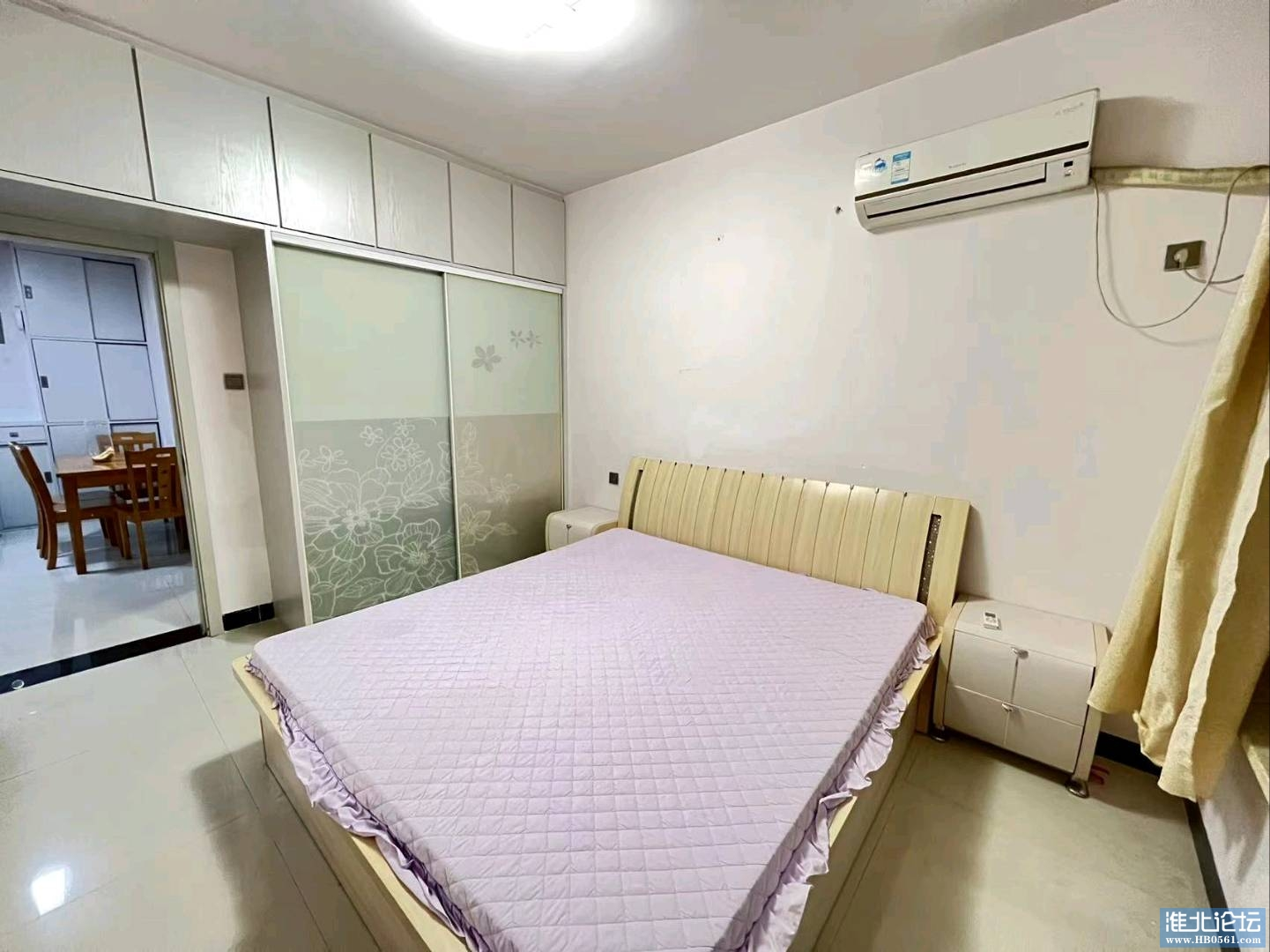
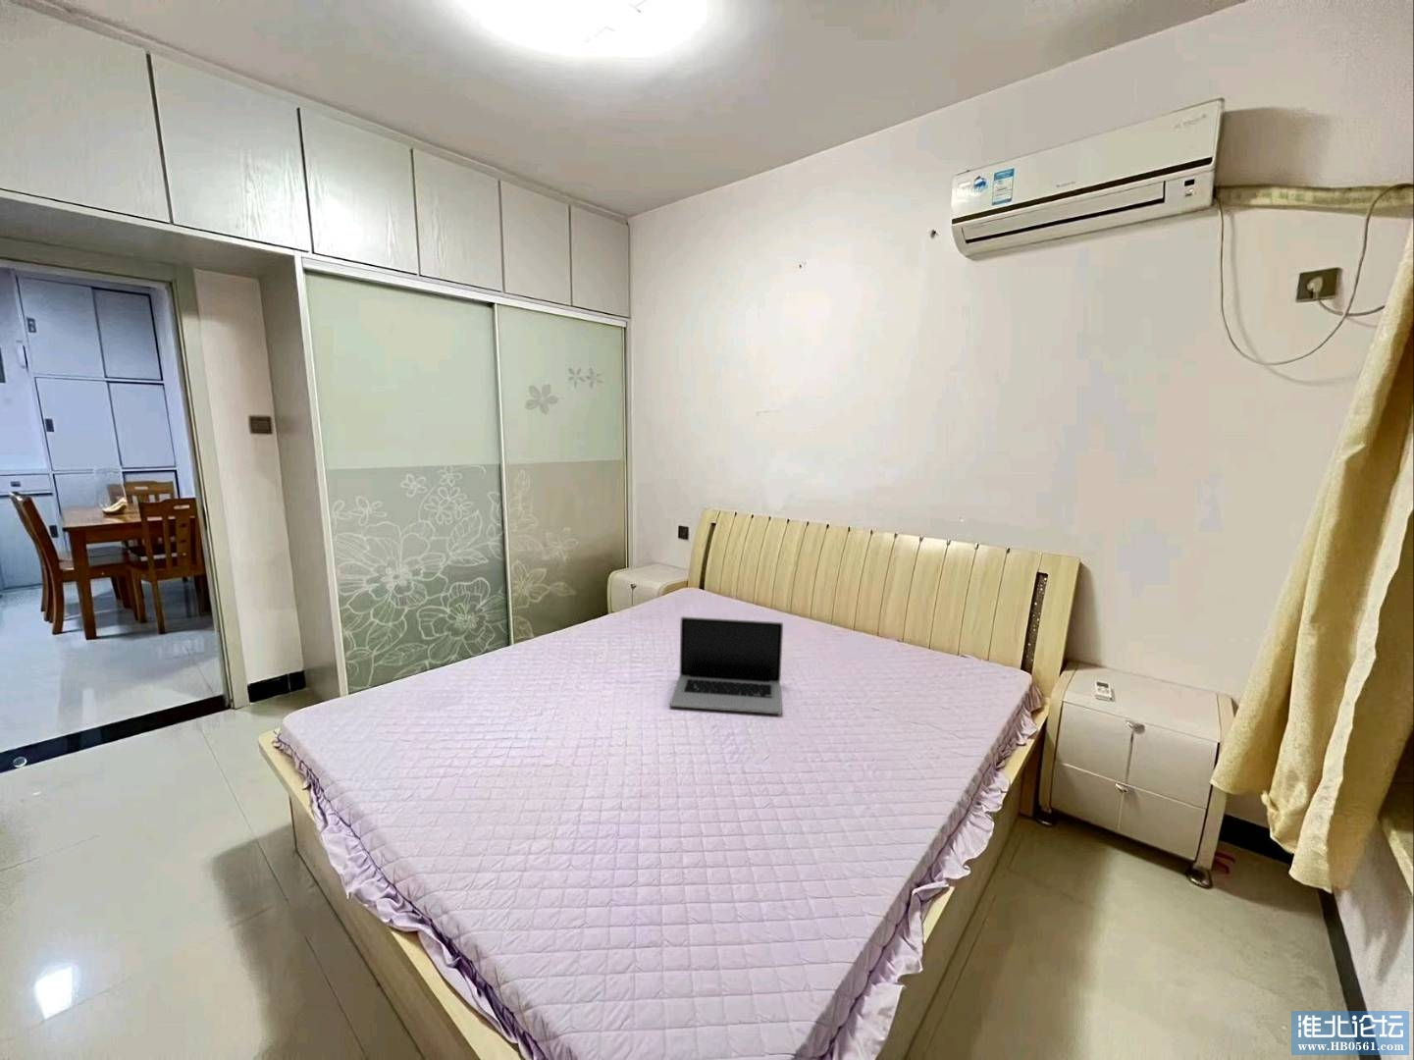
+ laptop (728, 662)
